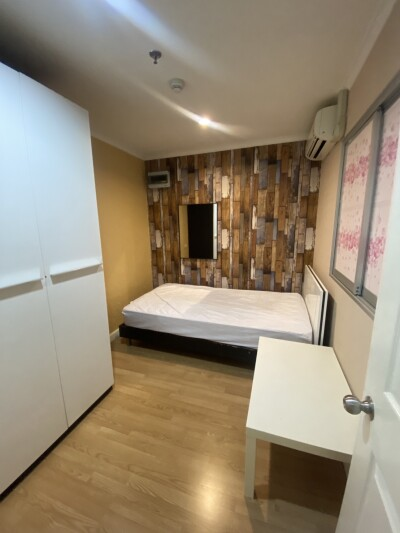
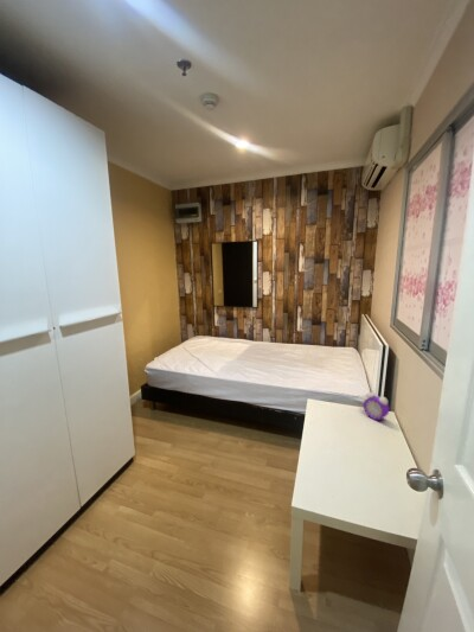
+ alarm clock (376, 406)
